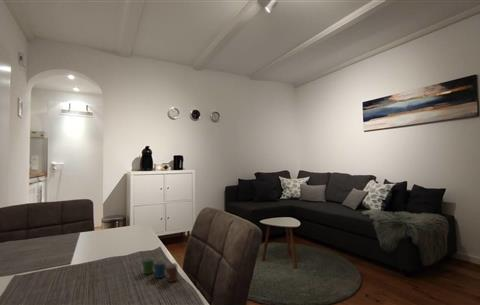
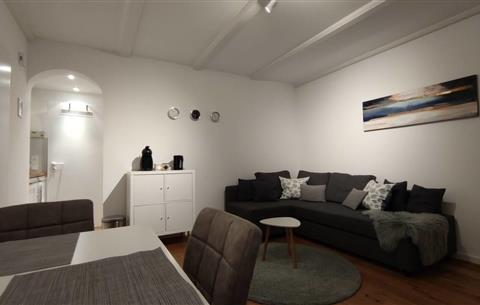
- cup (158, 264)
